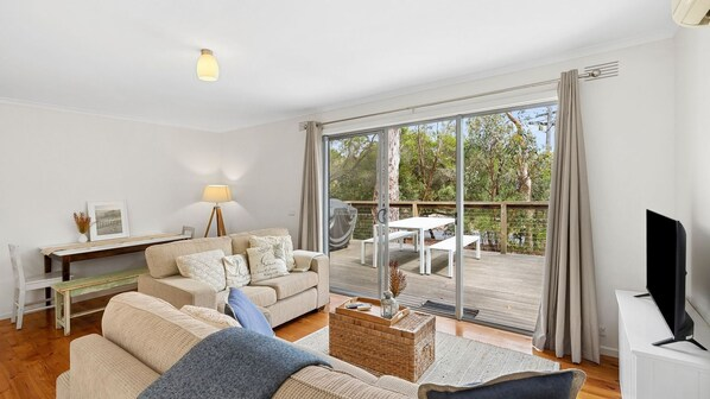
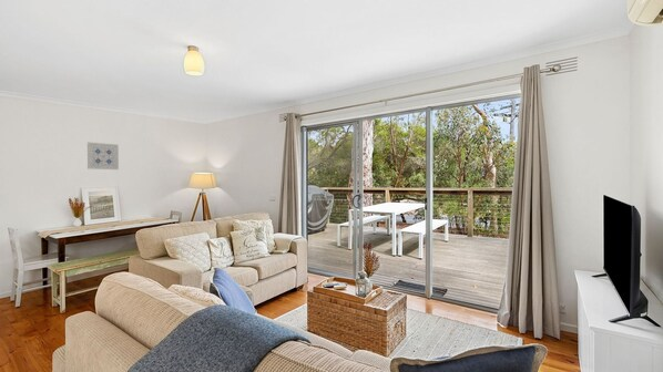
+ wall art (103, 156)
